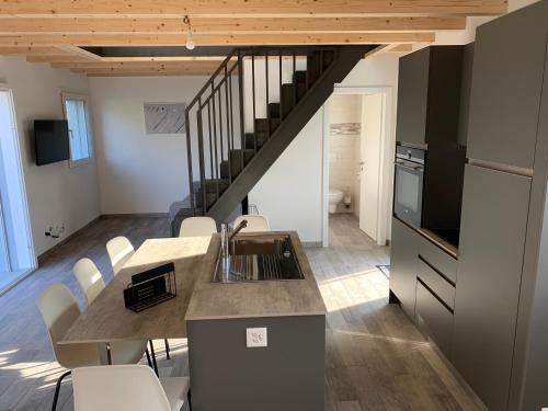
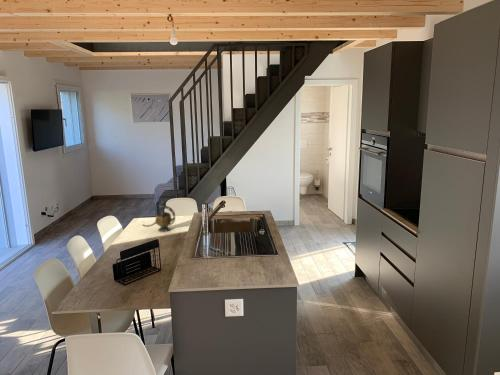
+ teapot (158, 215)
